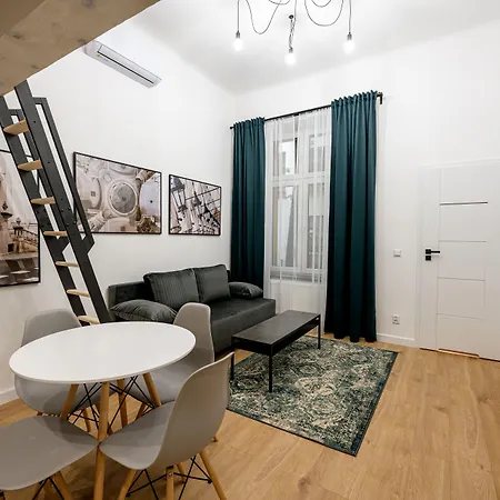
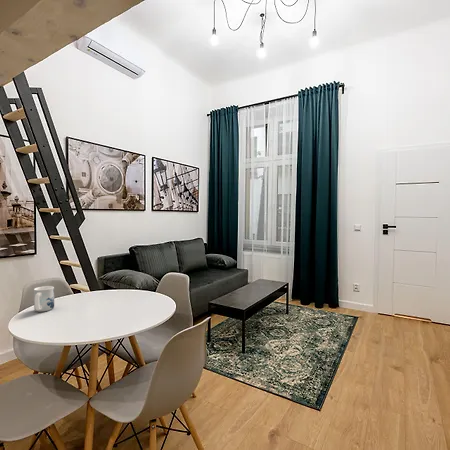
+ mug (44, 299)
